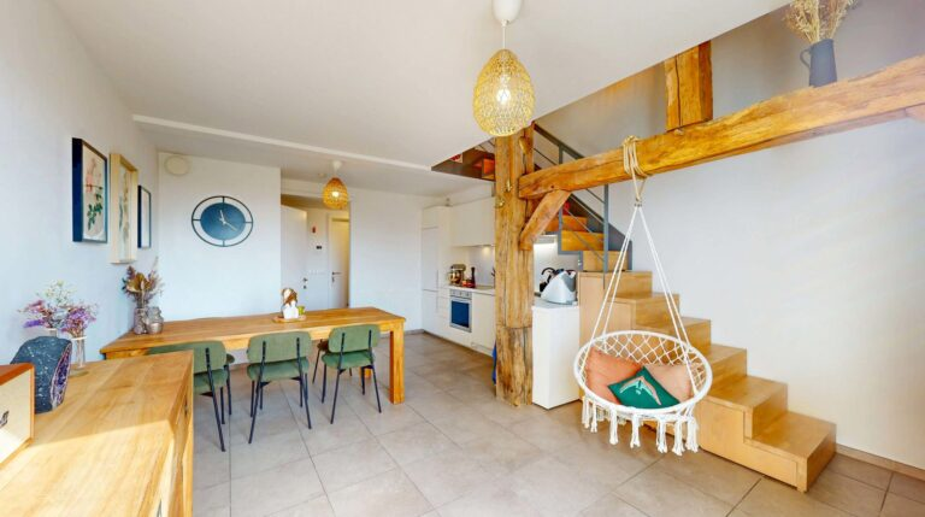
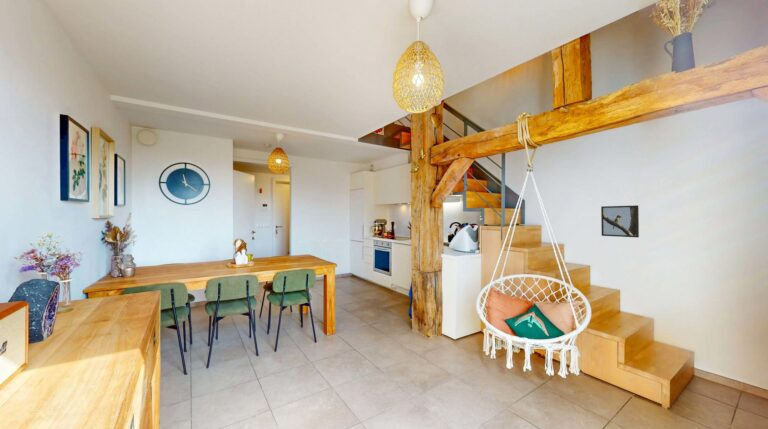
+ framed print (619, 221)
